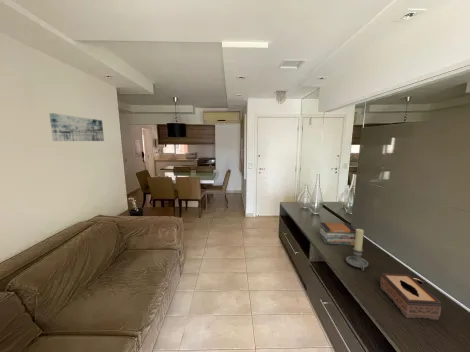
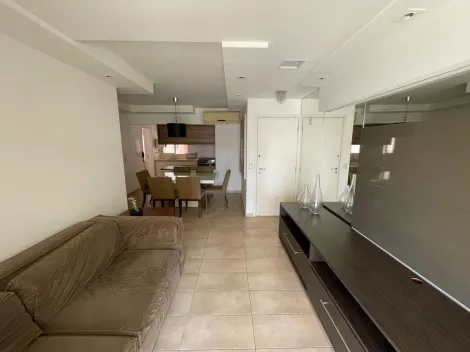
- wall art (81, 129)
- tissue box (407, 294)
- book stack (337, 233)
- candle holder (359, 247)
